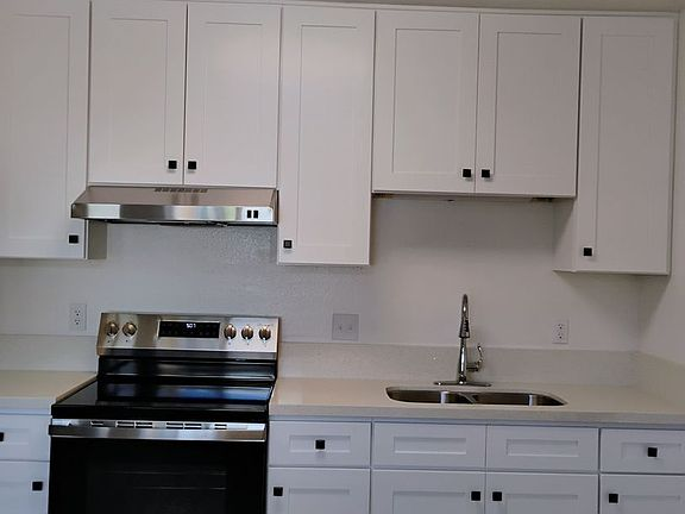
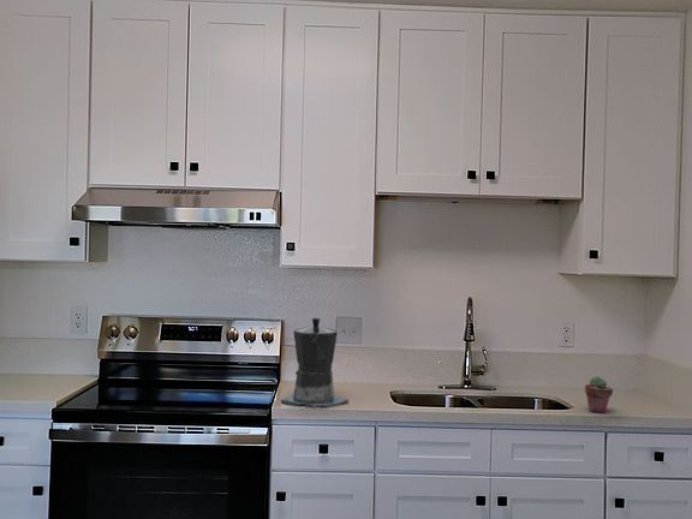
+ coffee maker (315, 359)
+ potted succulent (597, 393)
